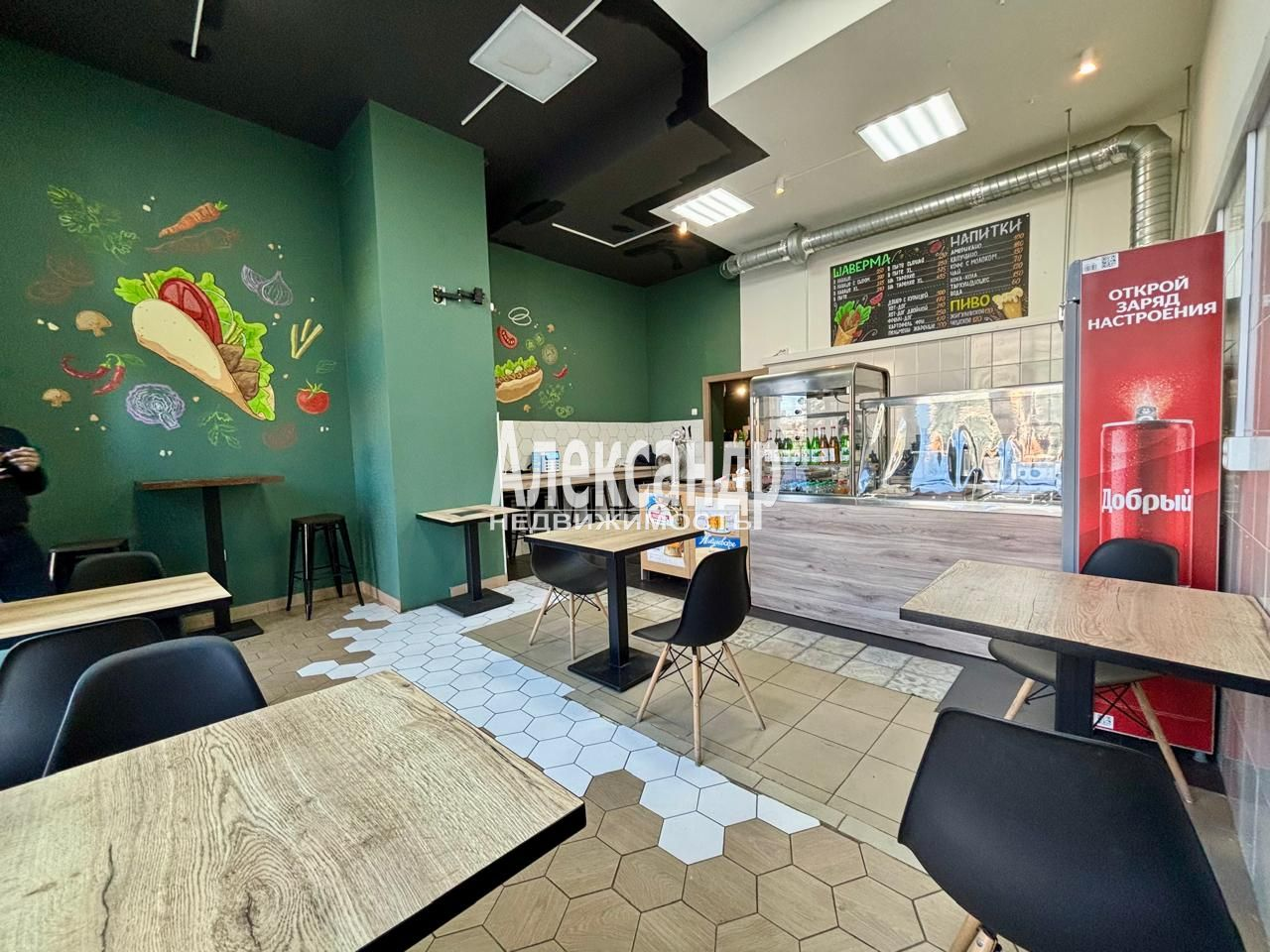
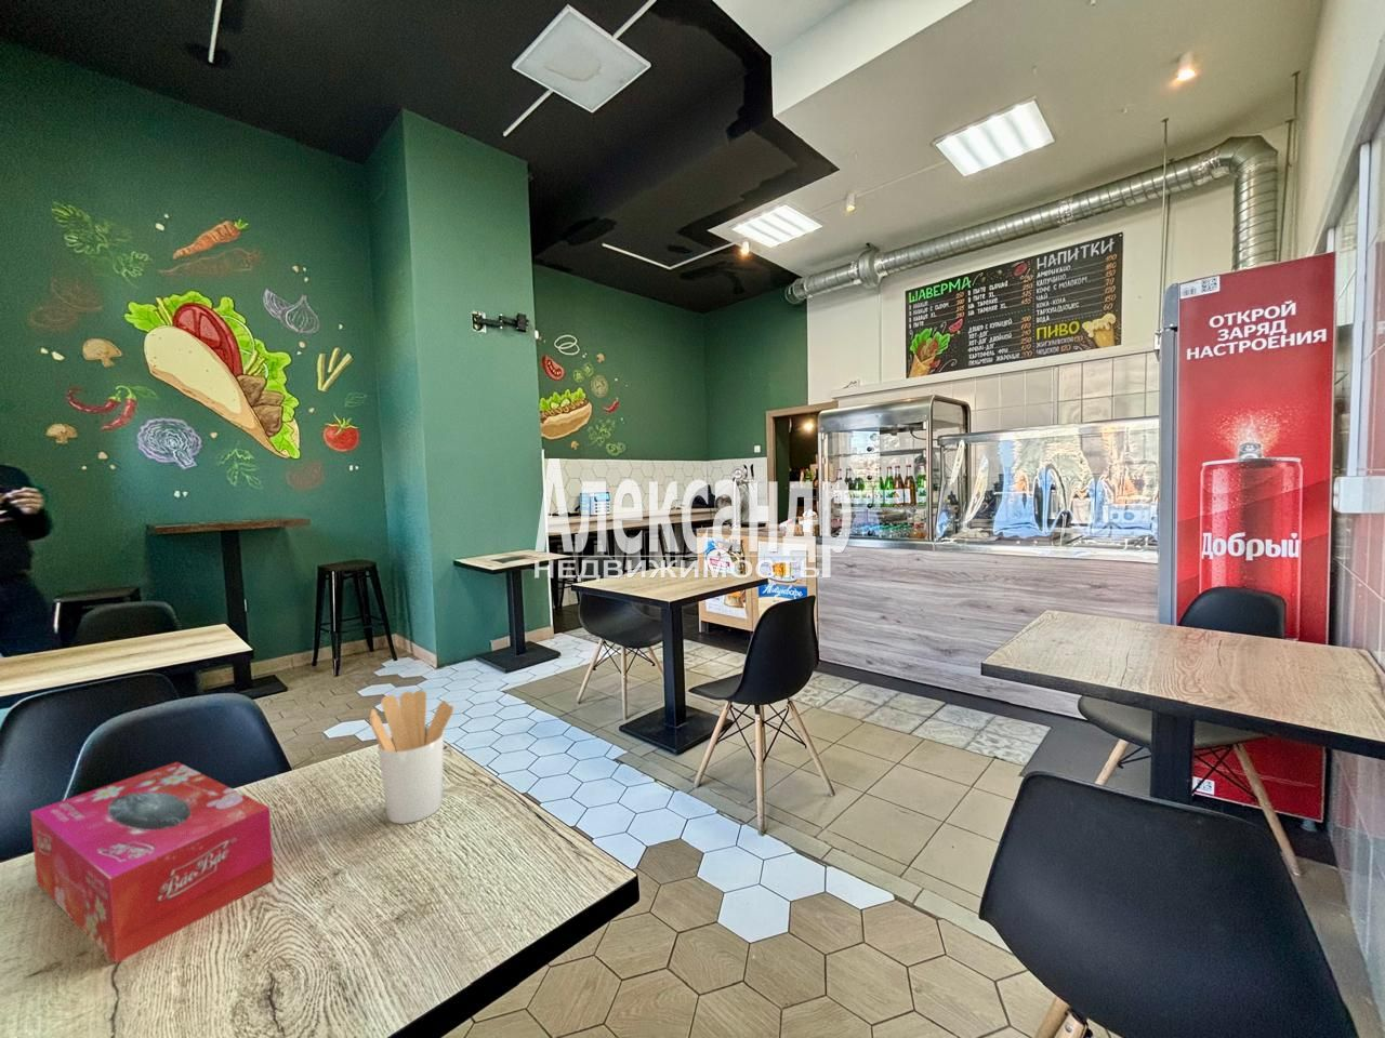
+ tissue box (152, 844)
+ utensil holder (410, 750)
